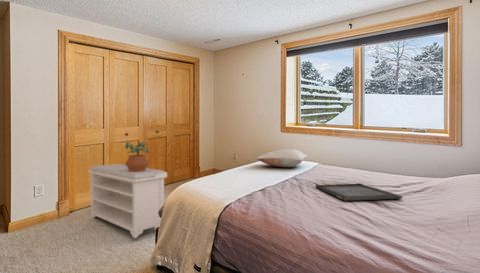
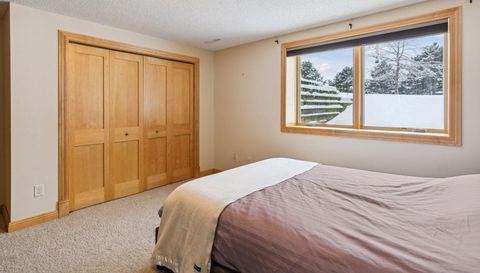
- bench (125, 195)
- serving tray (354, 191)
- potted plant (138, 155)
- pillow (282, 157)
